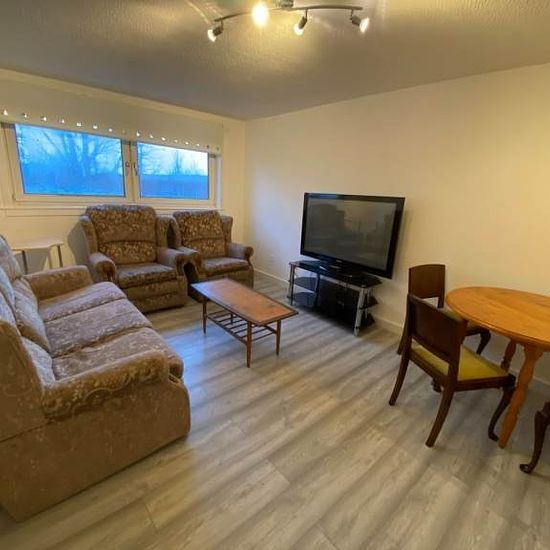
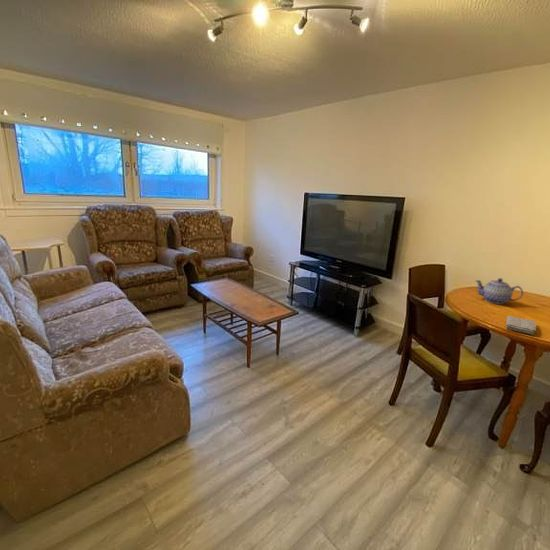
+ washcloth (520, 324)
+ teapot (497, 289)
